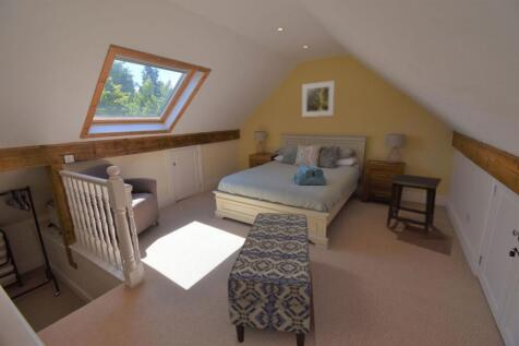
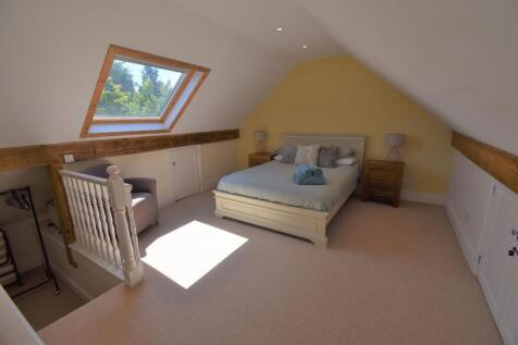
- side table (411, 208)
- bench (276, 265)
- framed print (317, 99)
